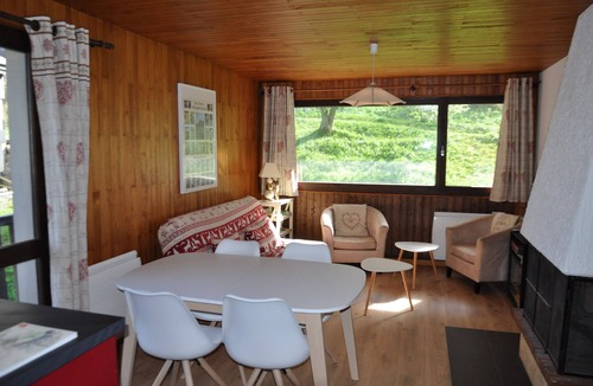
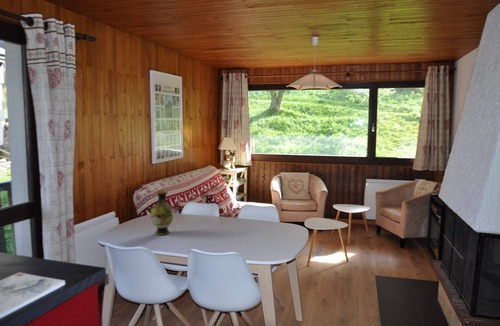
+ vase (162, 212)
